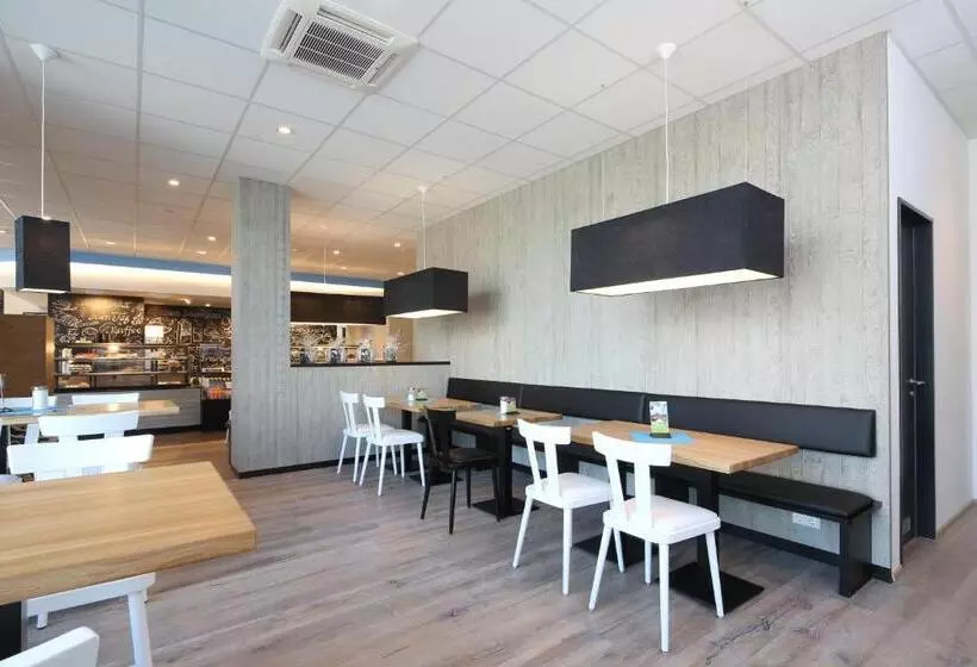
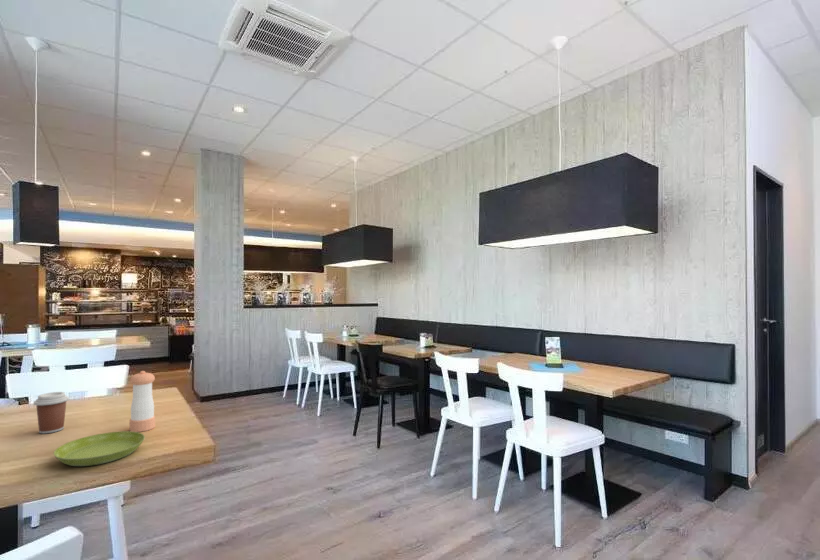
+ saucer (101, 449)
+ pepper shaker (142, 399)
+ coffee cup (51, 412)
